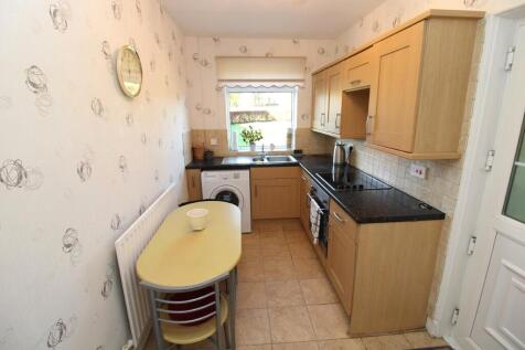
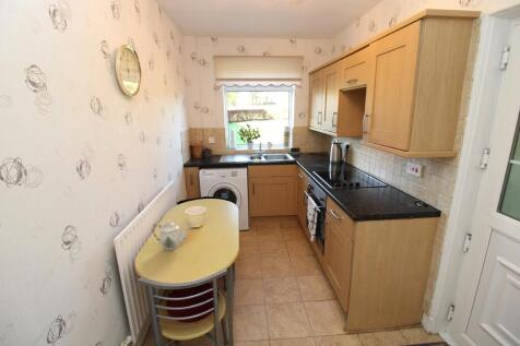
+ teapot (170, 232)
